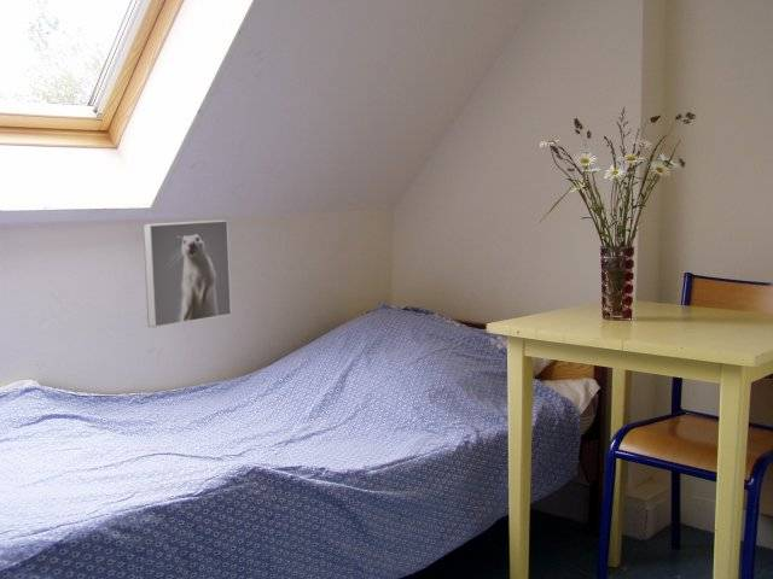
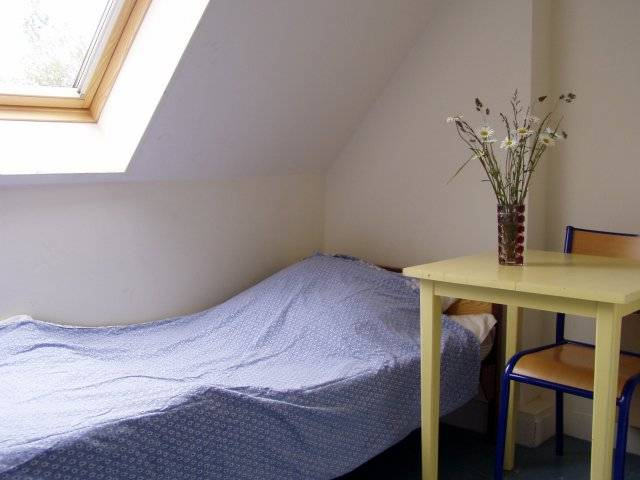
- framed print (188, 271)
